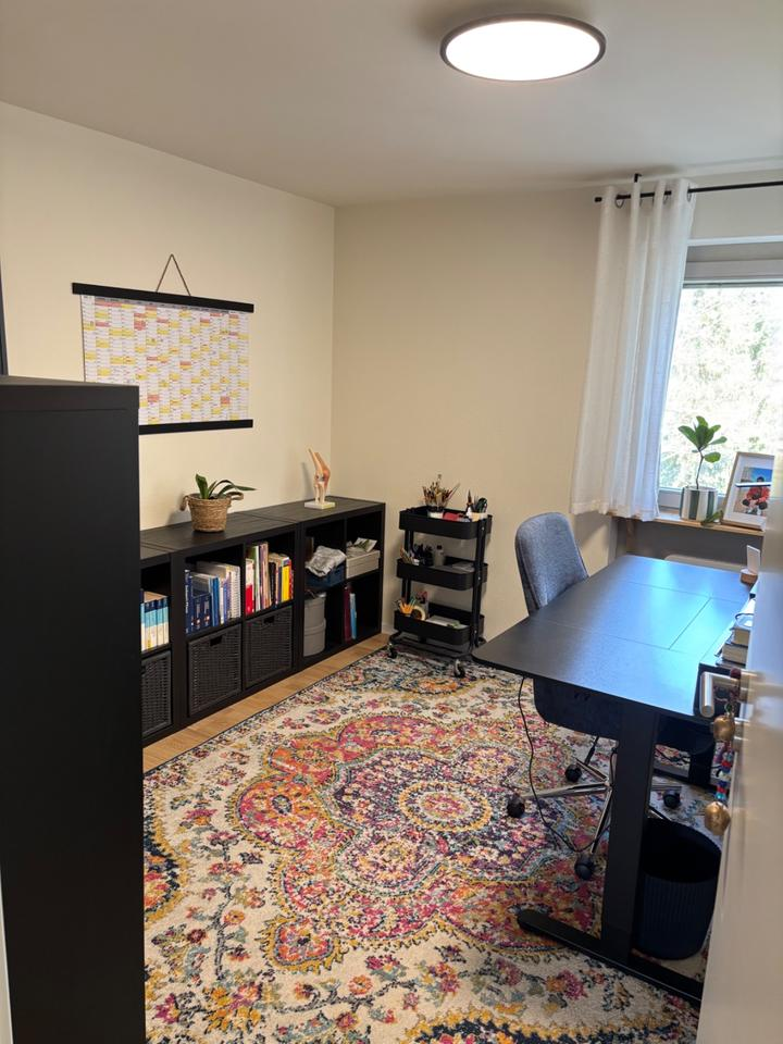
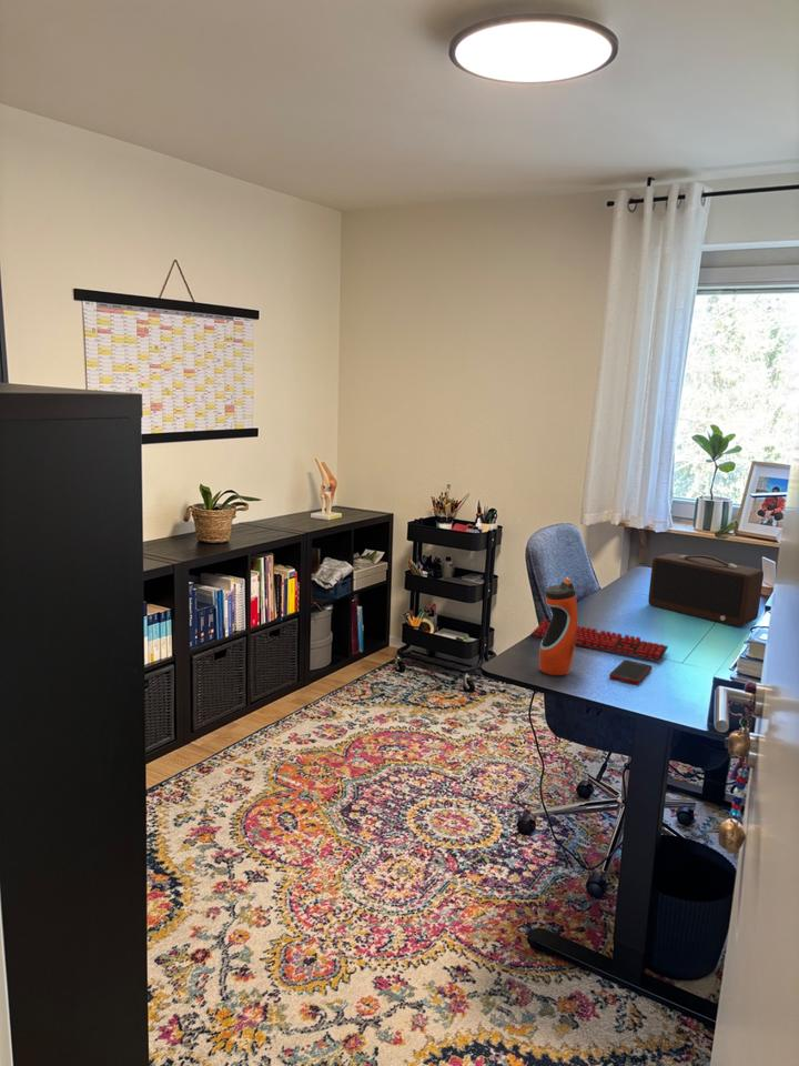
+ speaker (704, 584)
+ keyboard (597, 638)
+ water bottle (559, 625)
+ cell phone (630, 672)
